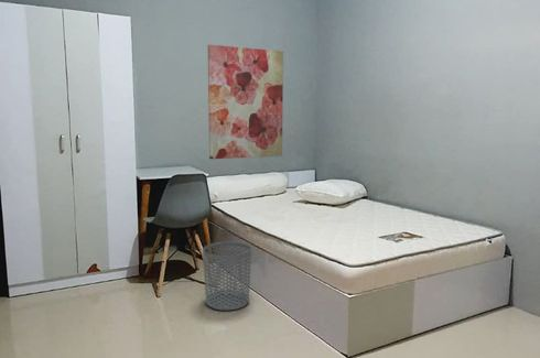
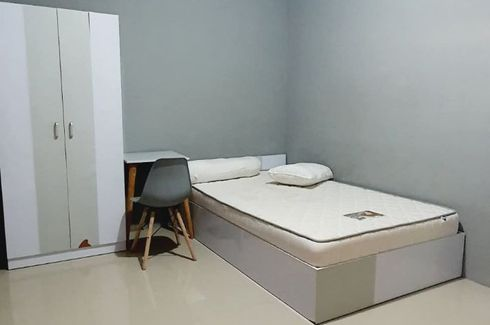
- waste bin (227, 275)
- wall art (247, 104)
